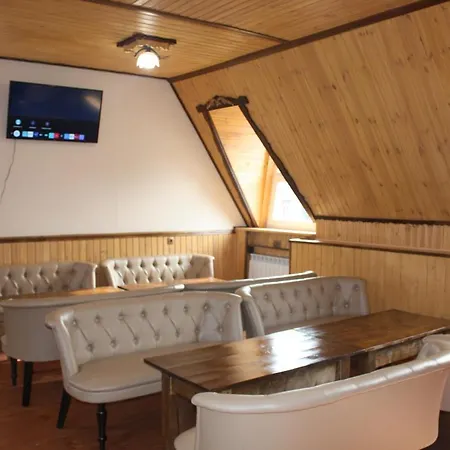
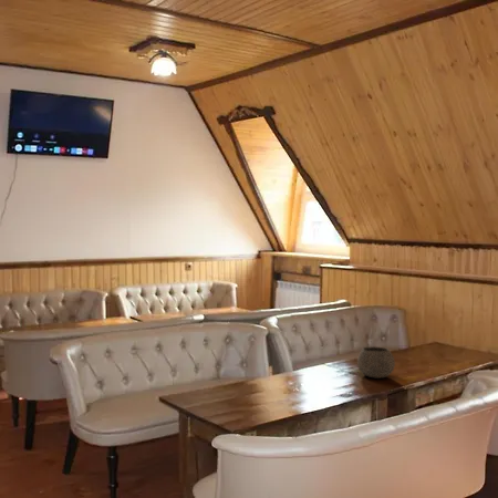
+ bowl (375, 362)
